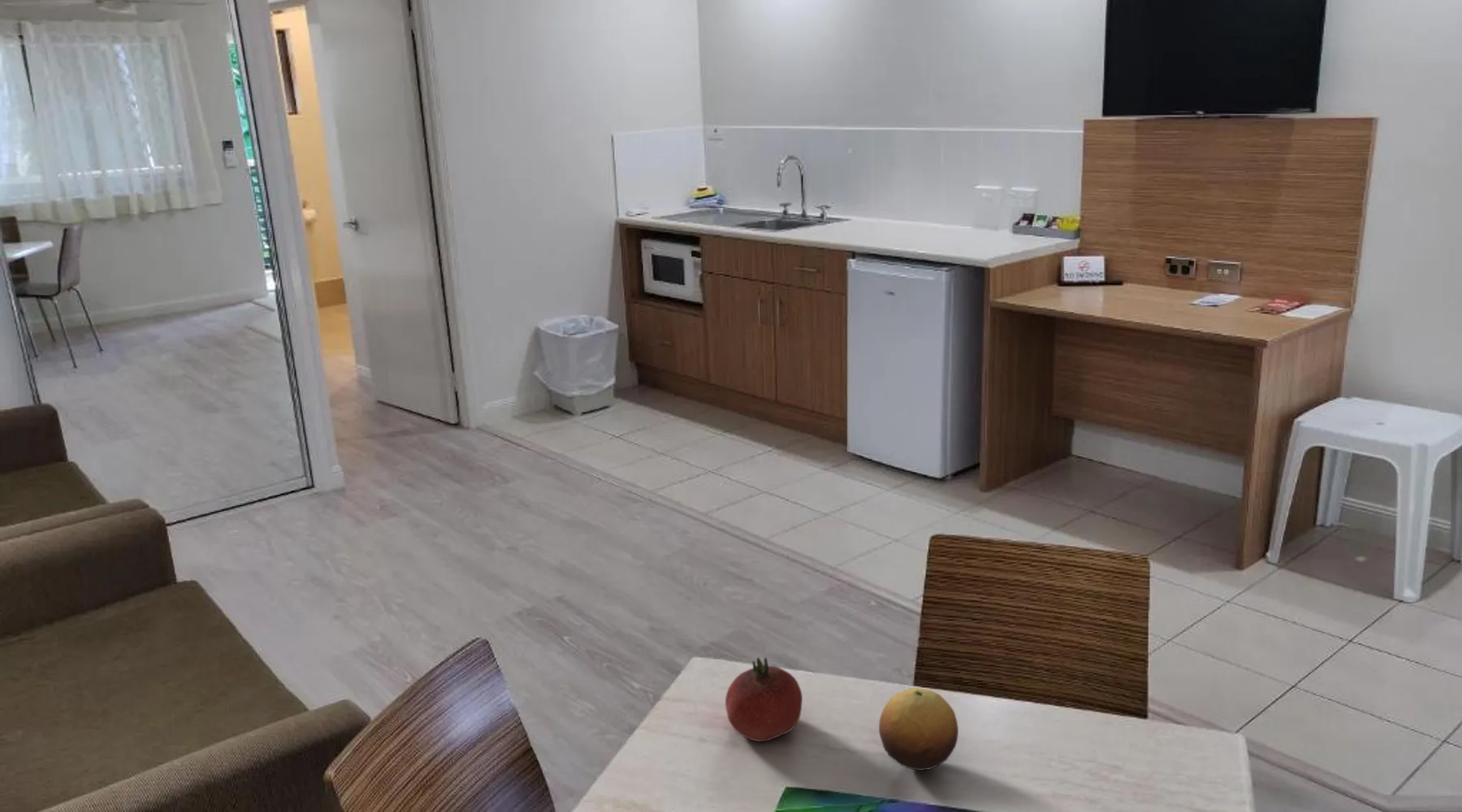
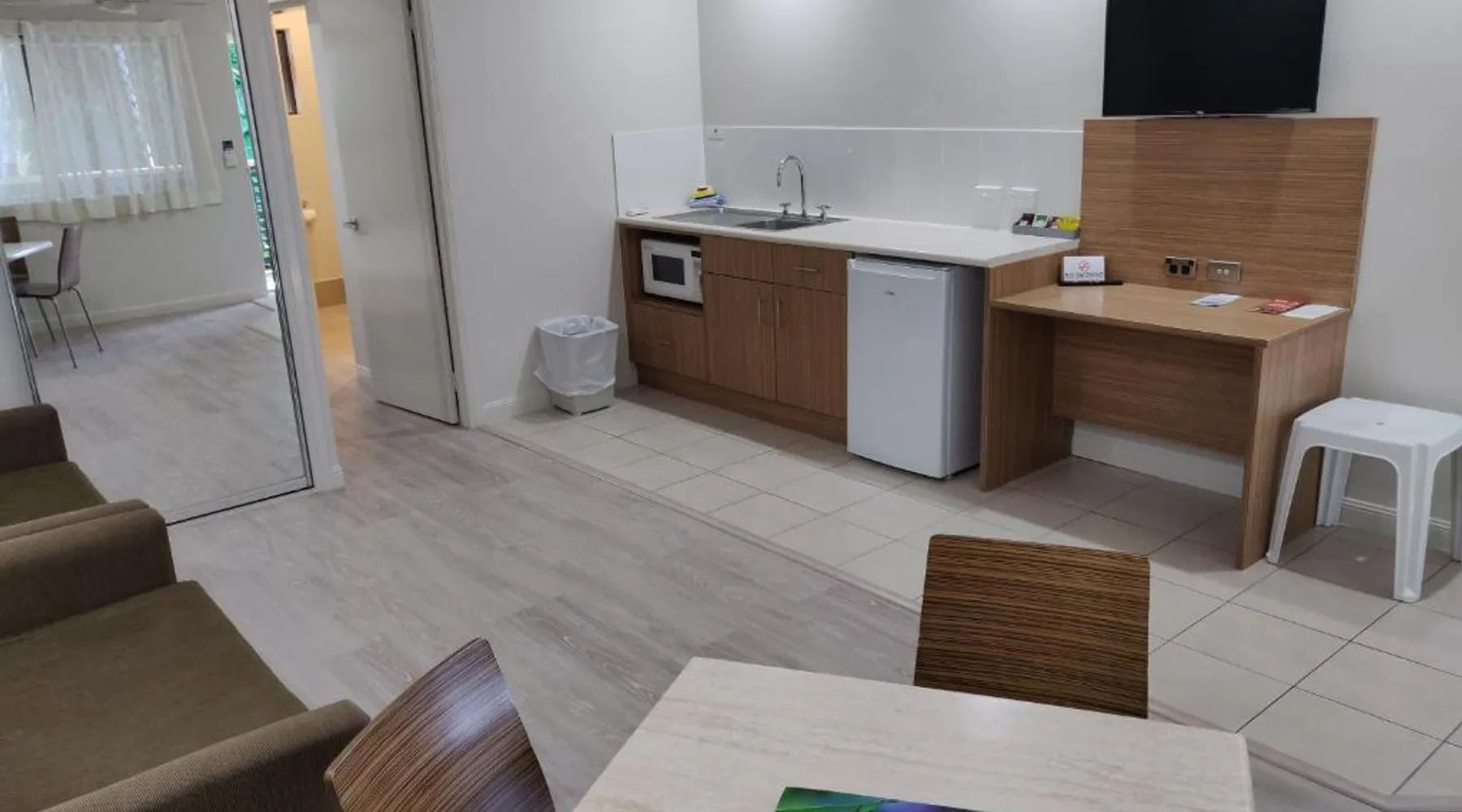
- fruit (763, 692)
- fruit (918, 728)
